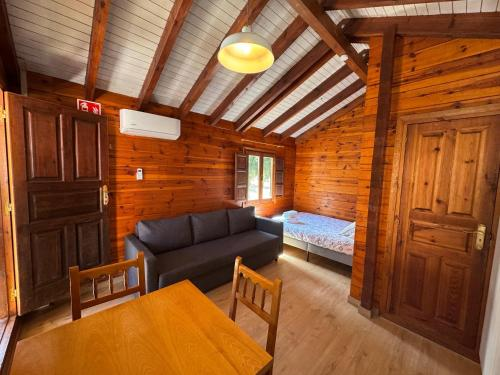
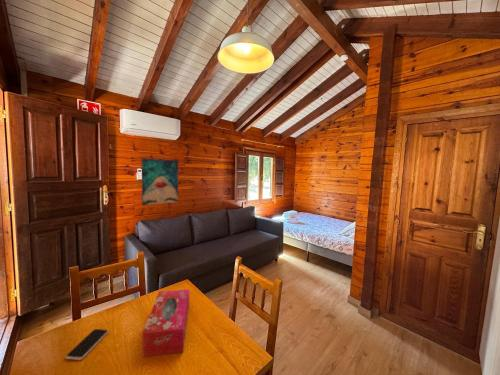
+ smartphone (88, 343)
+ tissue box (169, 318)
+ wall art (161, 181)
